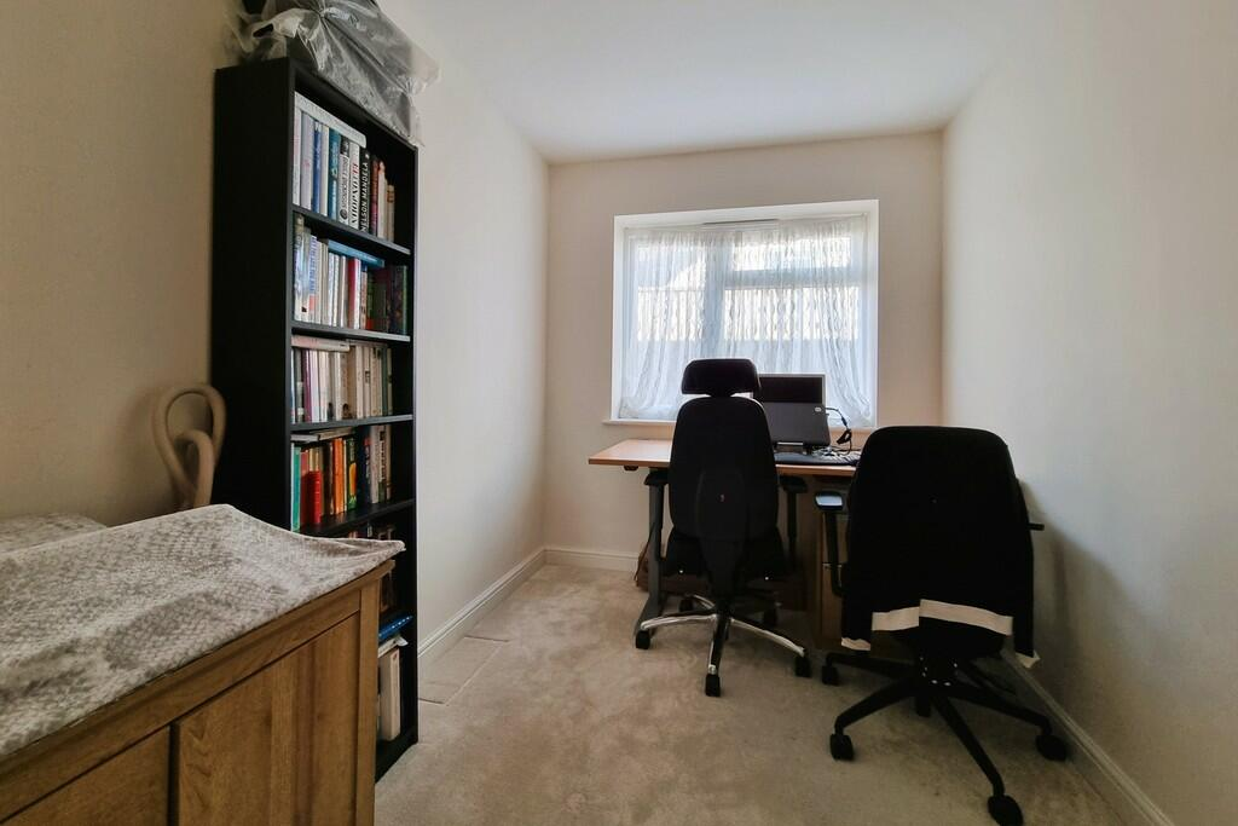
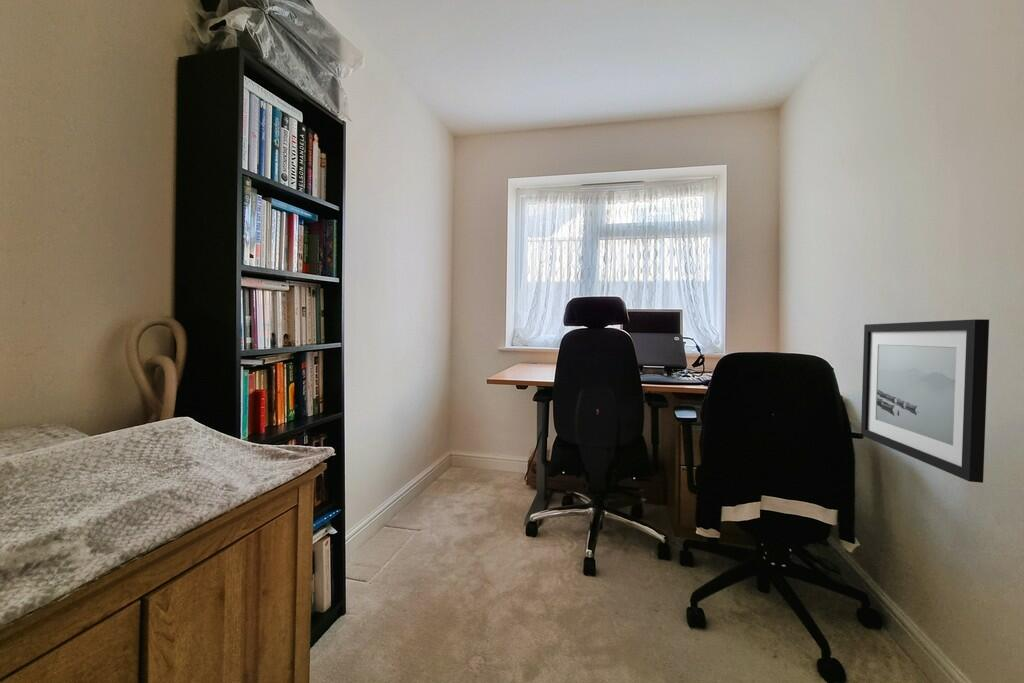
+ wall art (912, 388)
